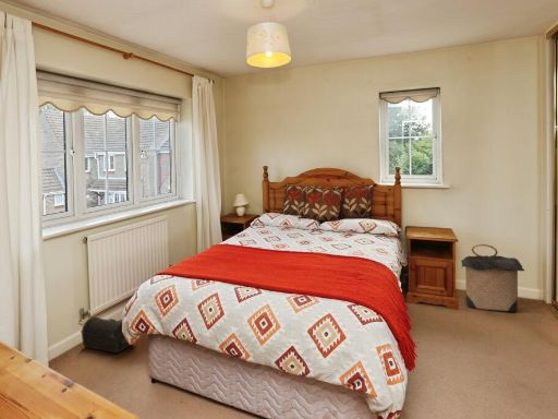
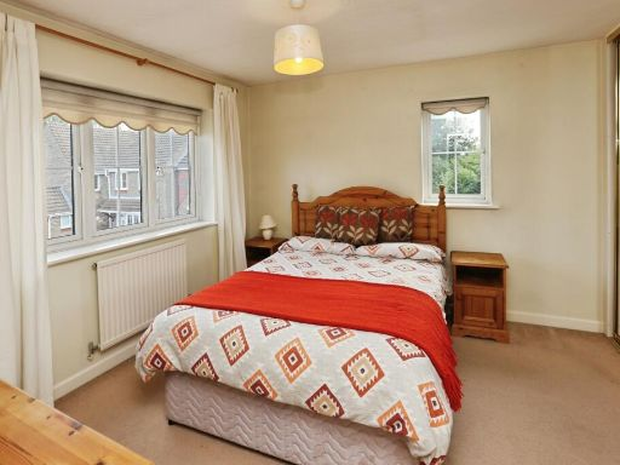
- treasure chest (108, 332)
- laundry hamper (492, 275)
